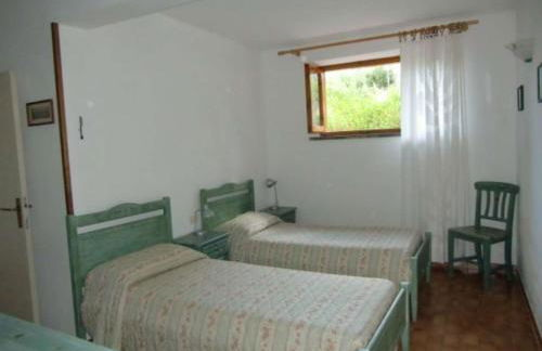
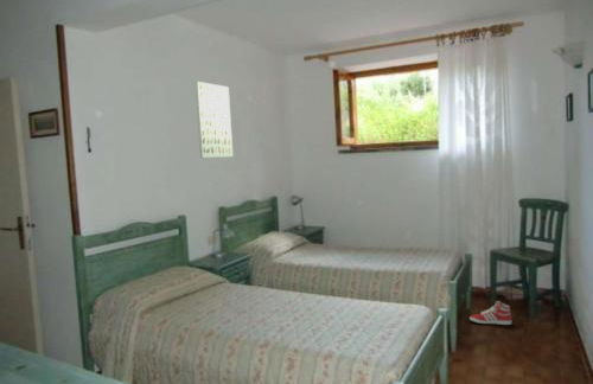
+ sneaker (490, 312)
+ wall art (215, 121)
